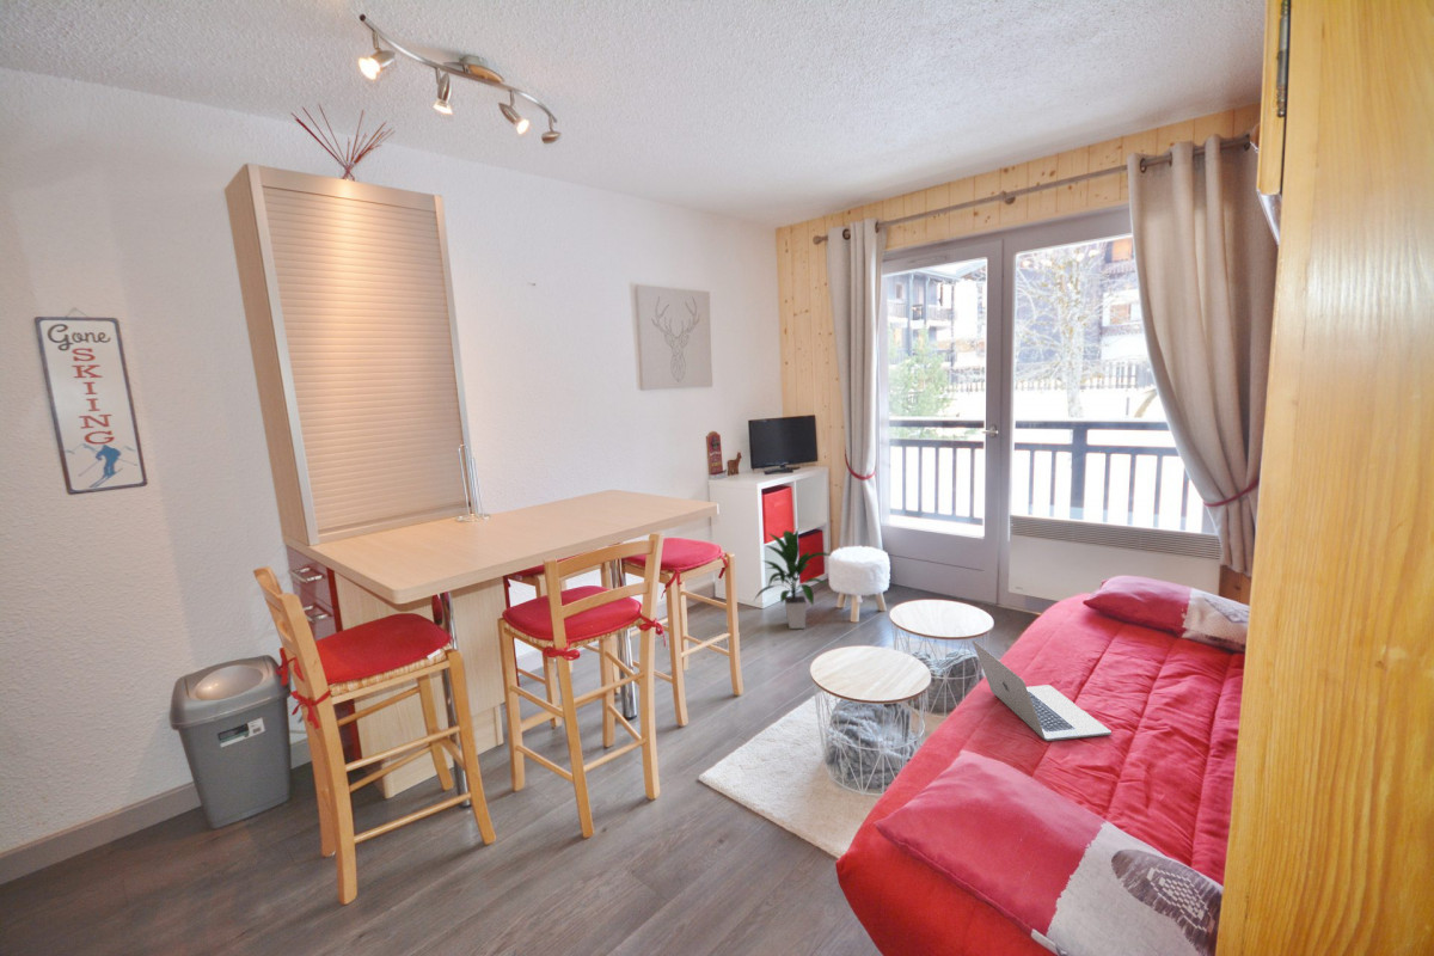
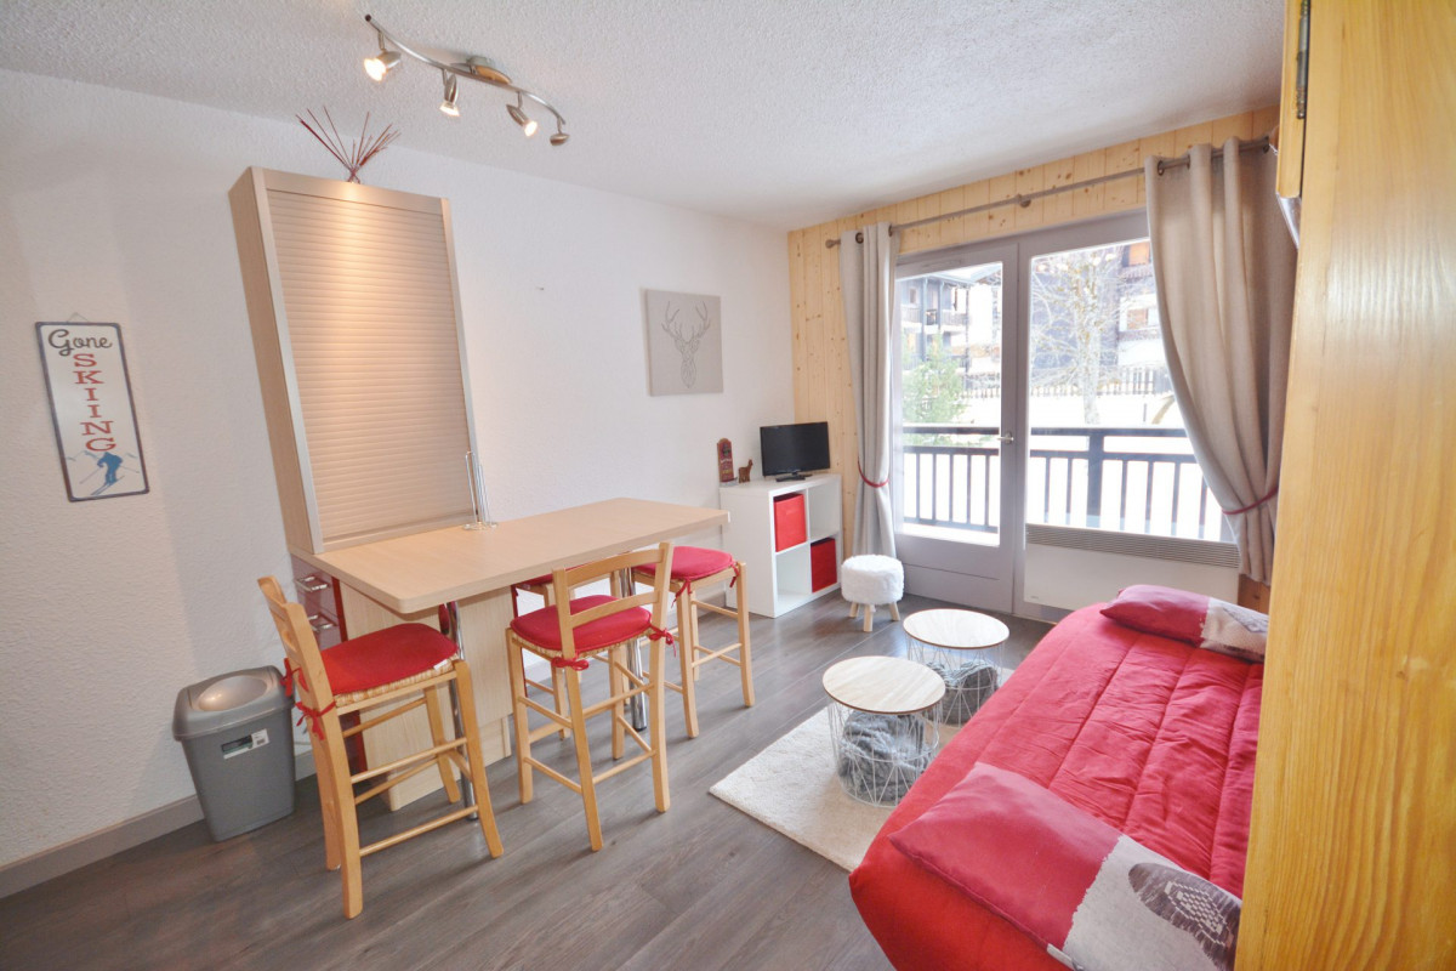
- laptop (1036, 686)
- indoor plant (790, 576)
